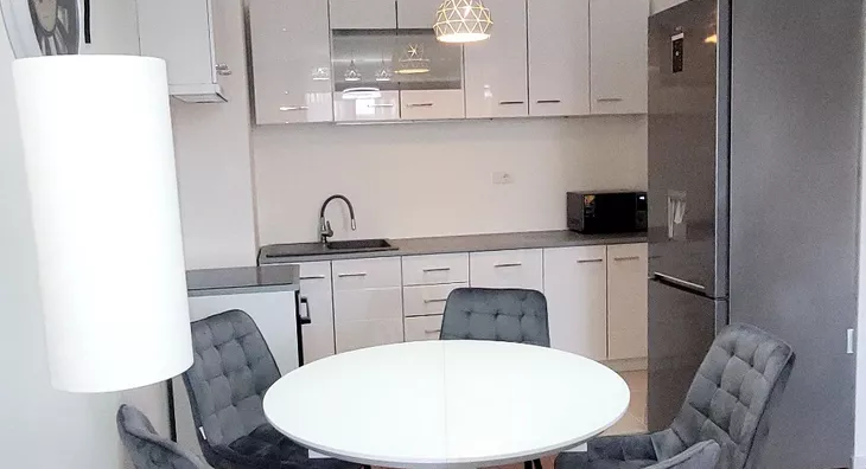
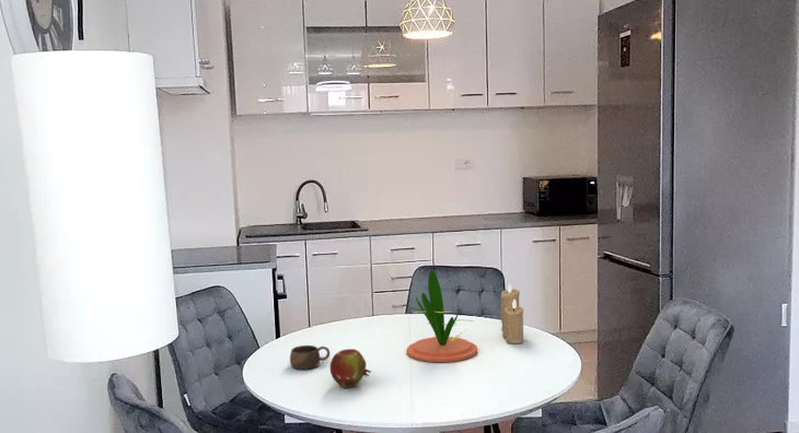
+ plant (440, 313)
+ candle (512, 312)
+ fruit (350, 368)
+ cup (310, 356)
